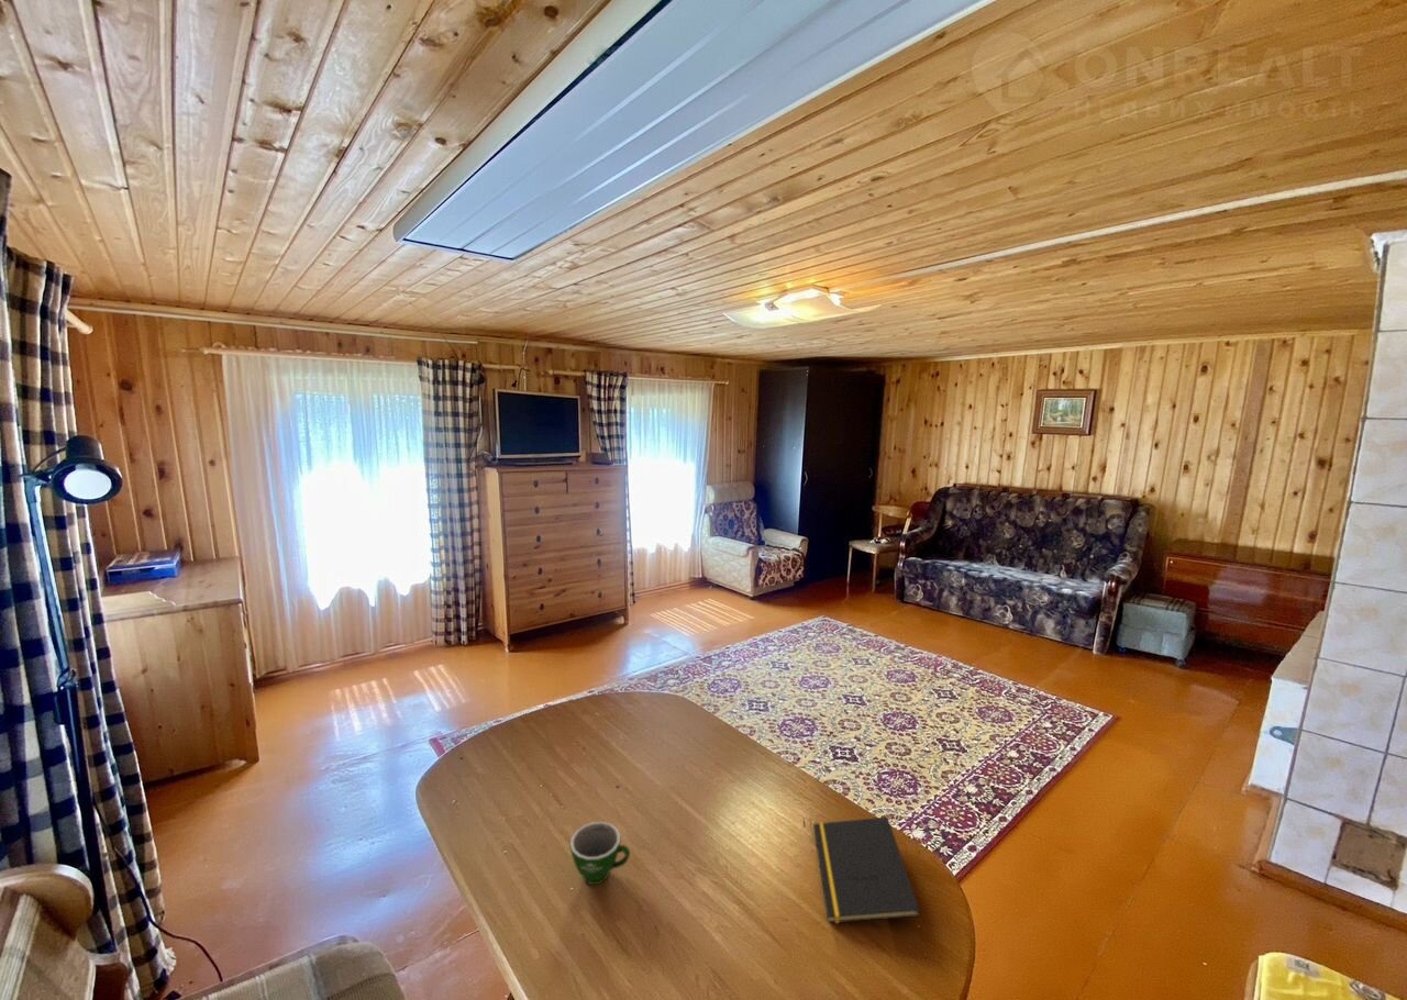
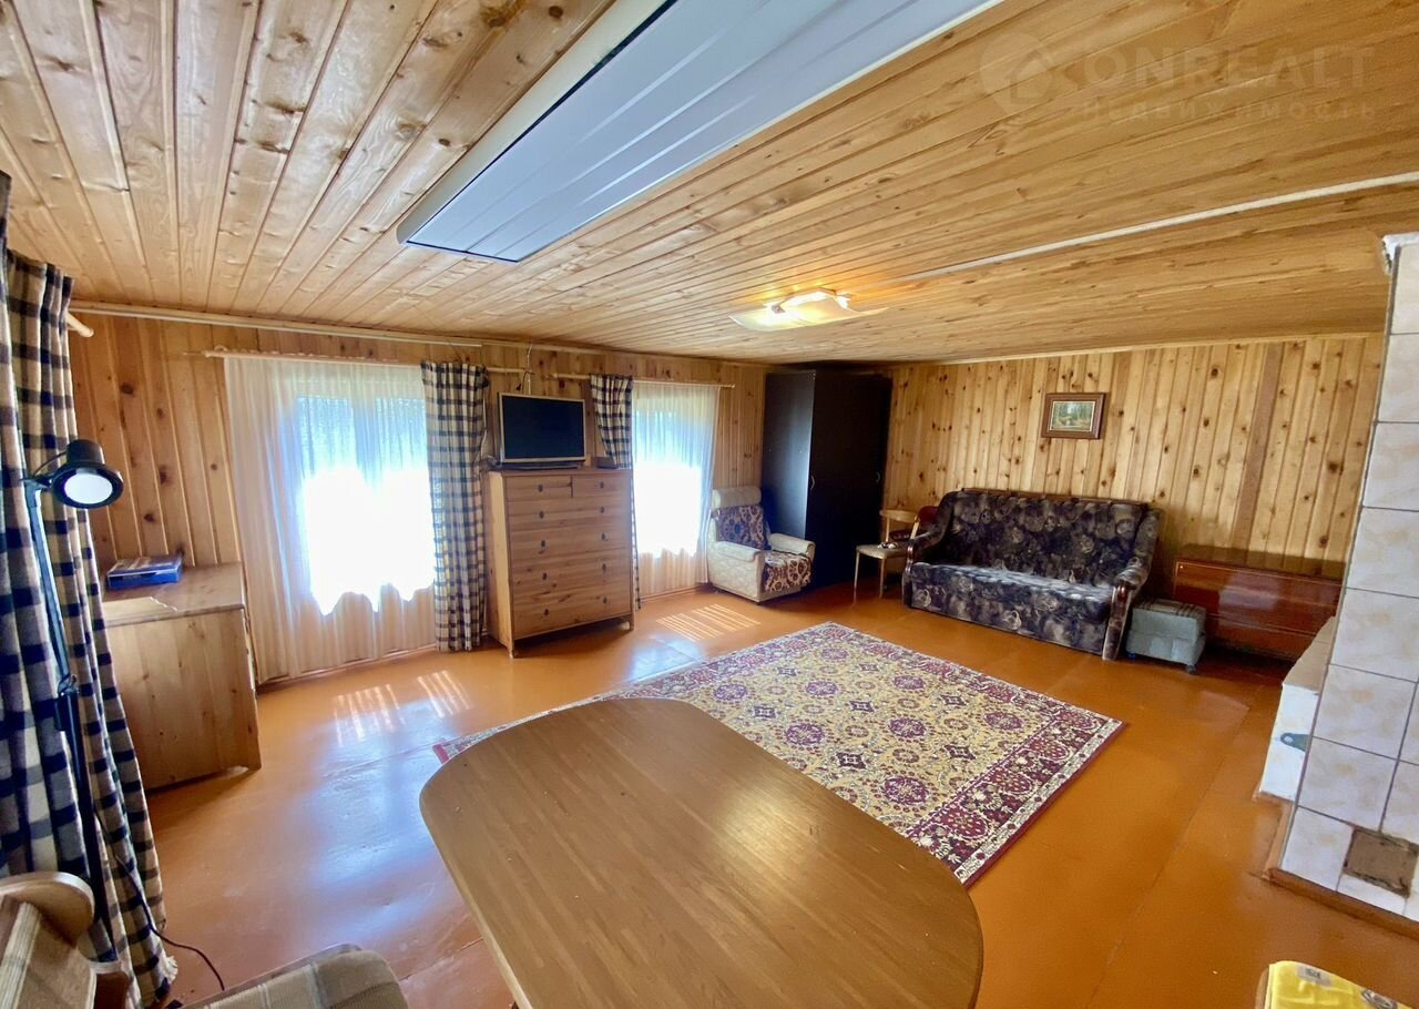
- teacup (600, 857)
- notepad (861, 865)
